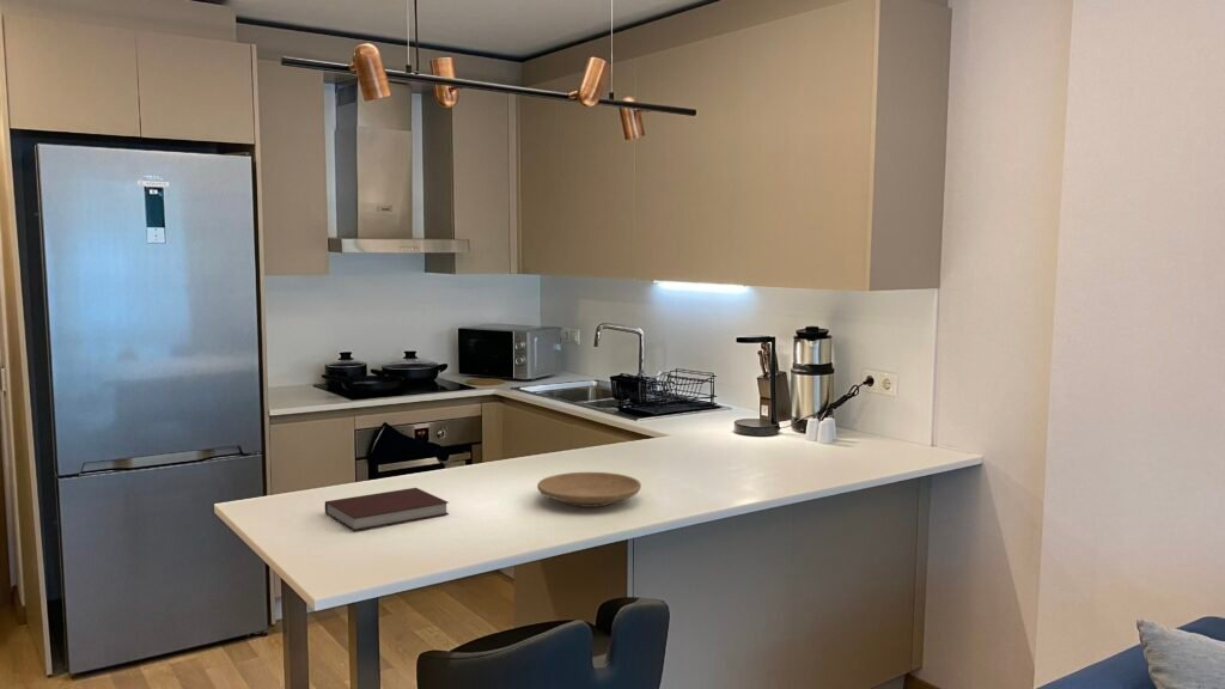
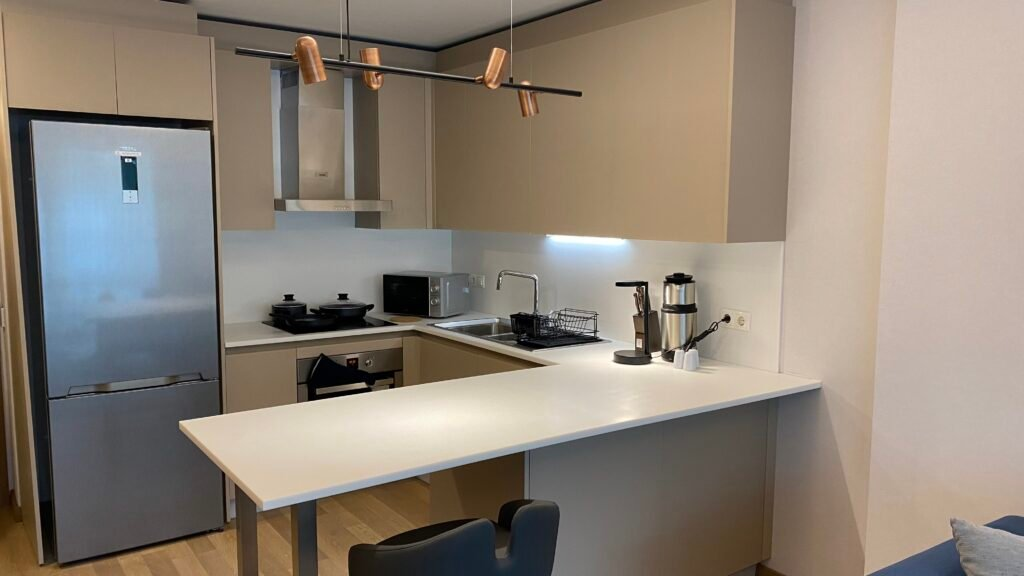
- plate (589, 492)
- notebook (386, 507)
